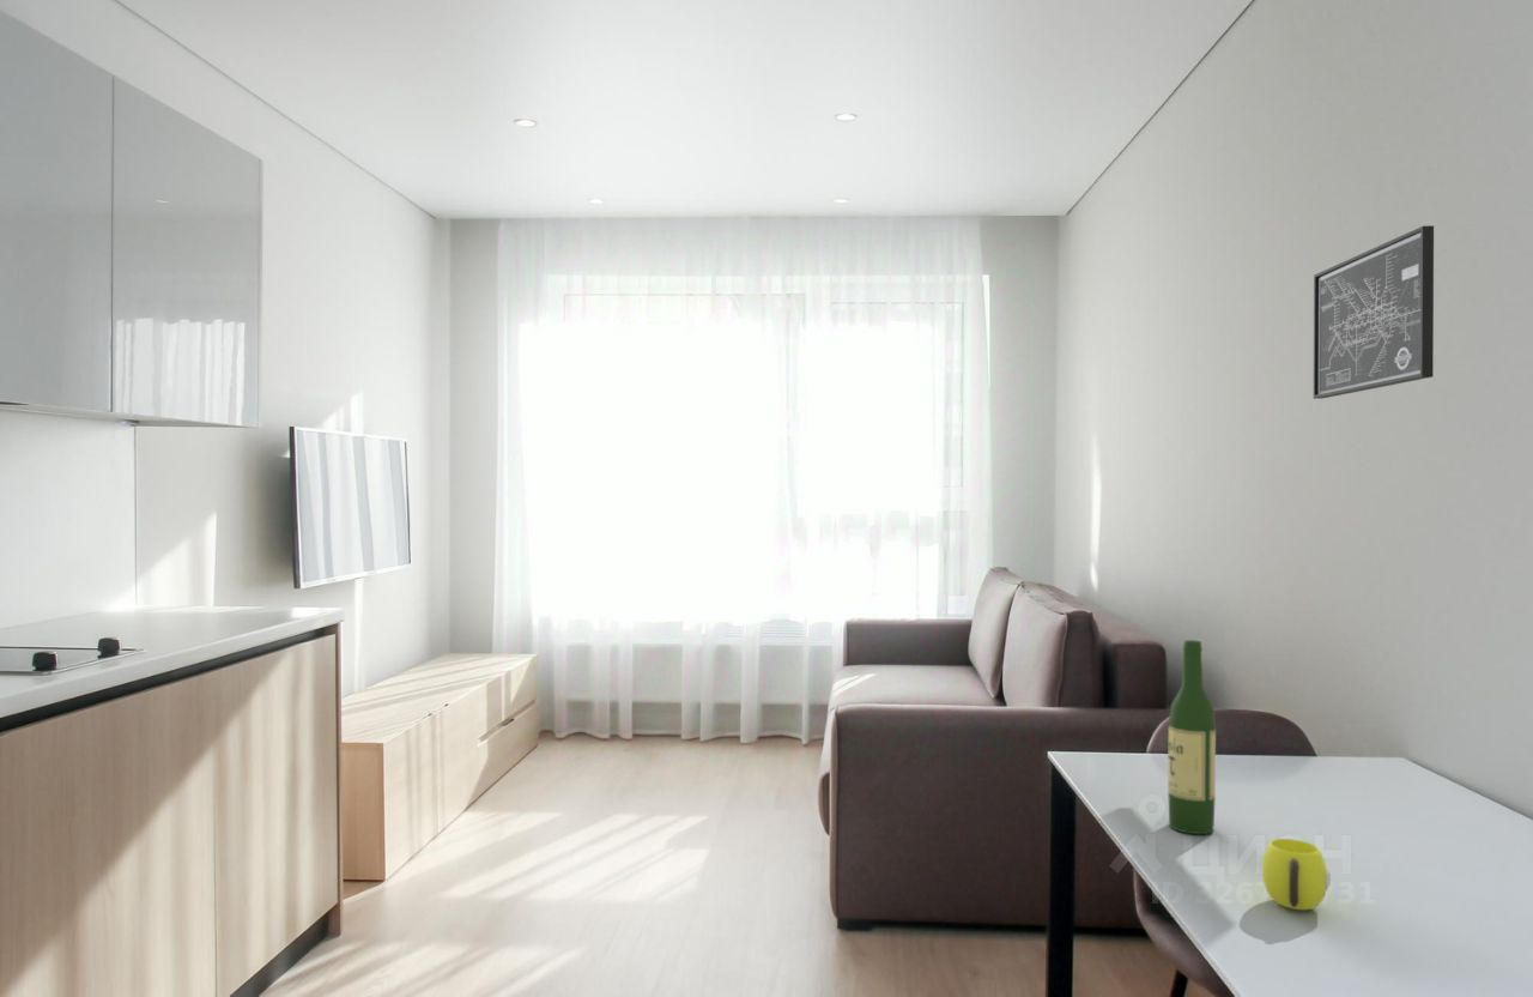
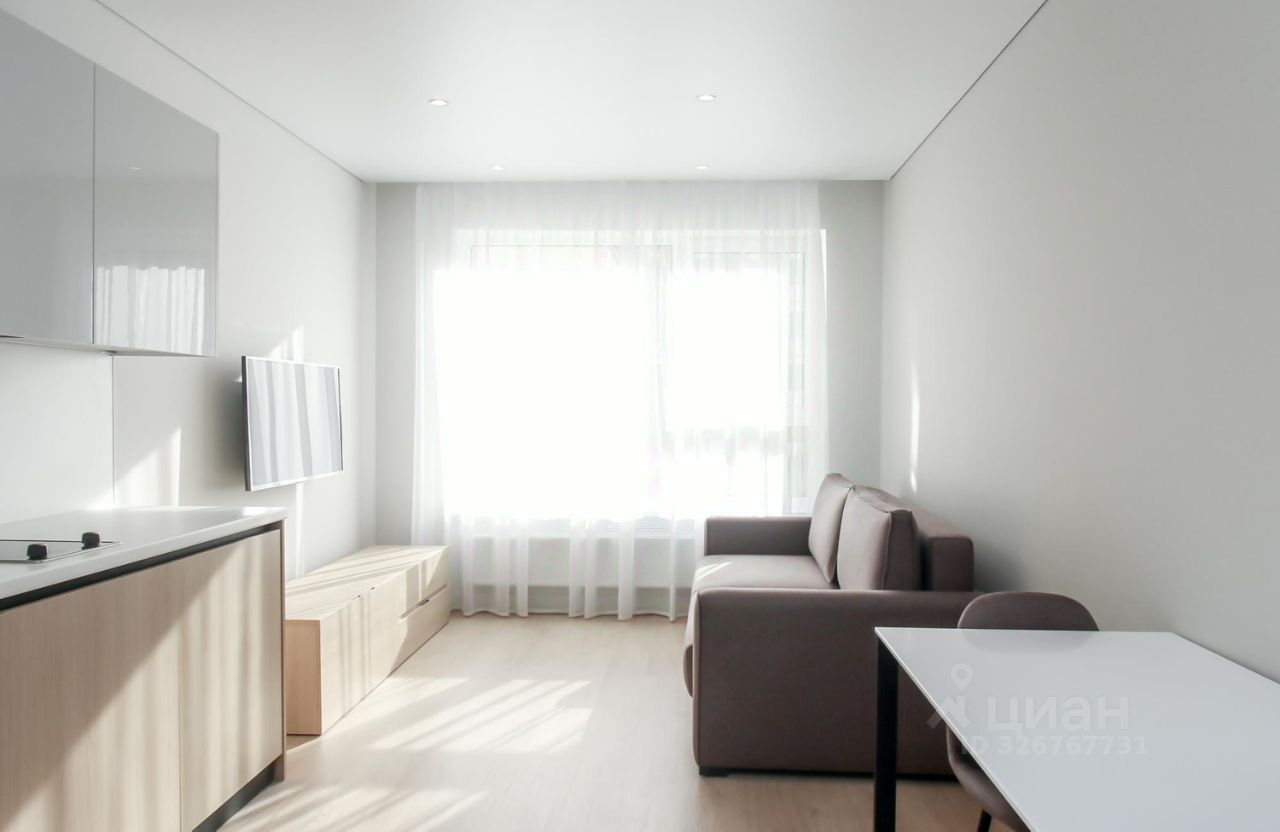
- cup (1295, 877)
- wine bottle (1190, 733)
- wall art (1367, 320)
